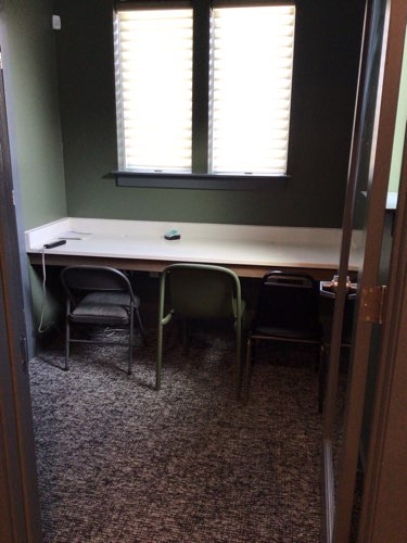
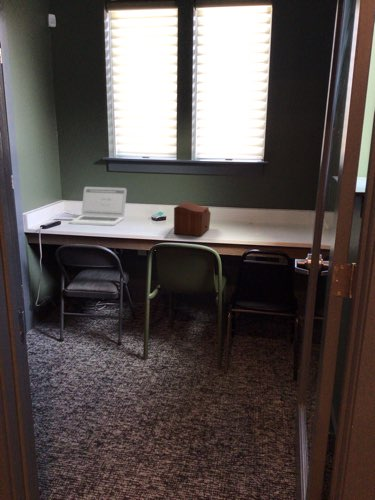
+ sewing box (193, 217)
+ laptop (98, 205)
